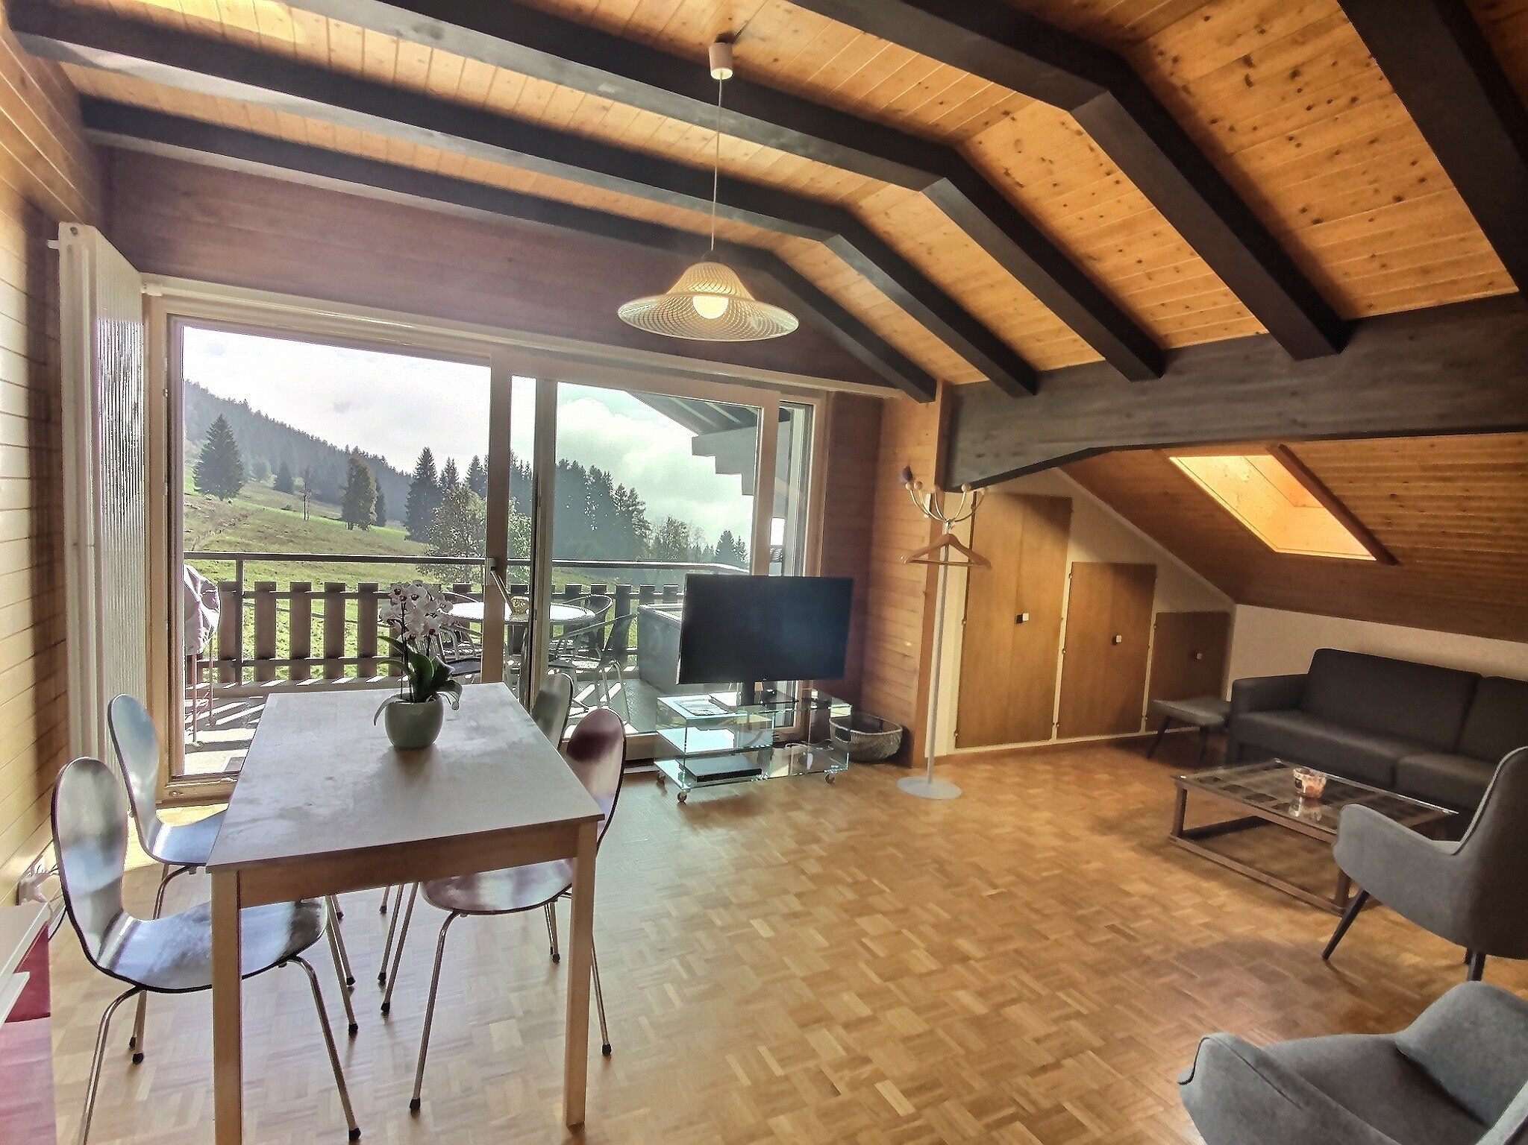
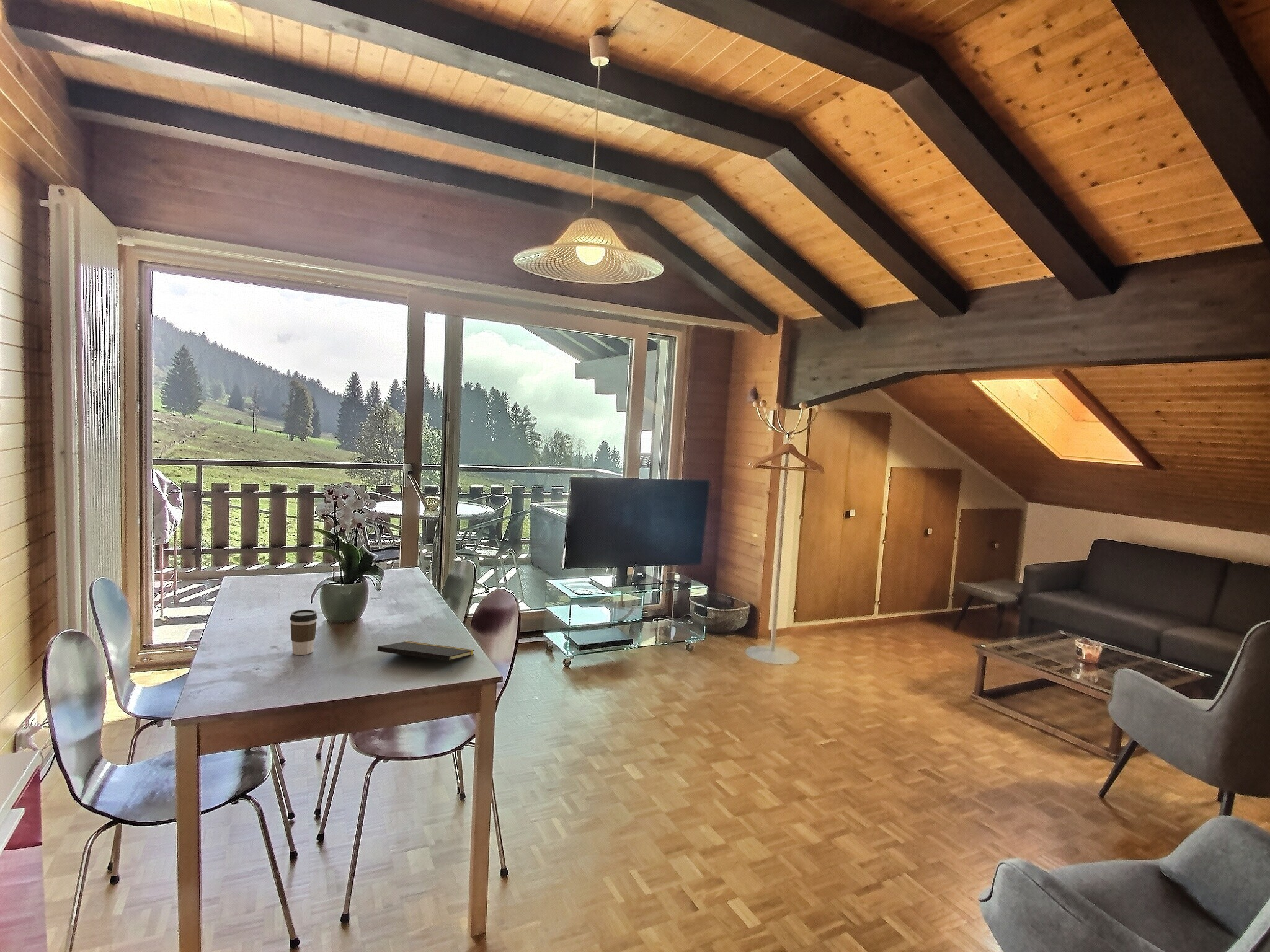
+ coffee cup (303, 632)
+ notepad (427, 650)
